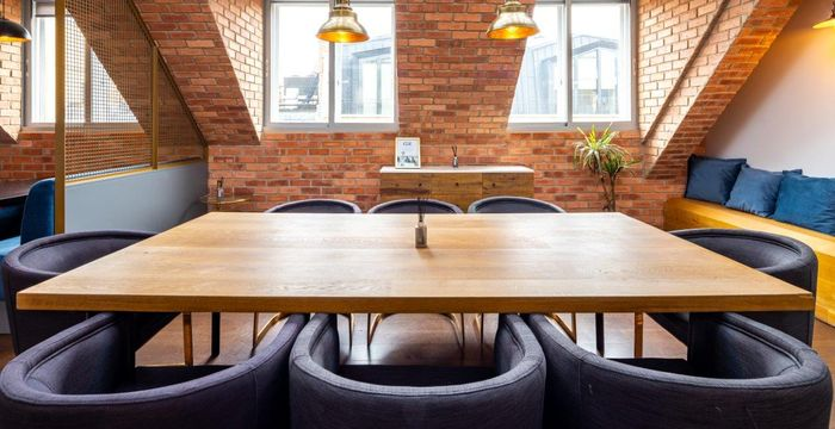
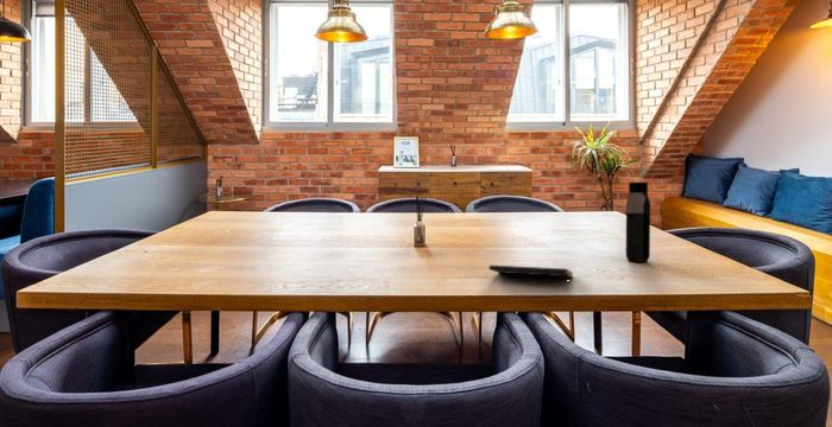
+ notepad (531, 270)
+ water bottle (637, 221)
